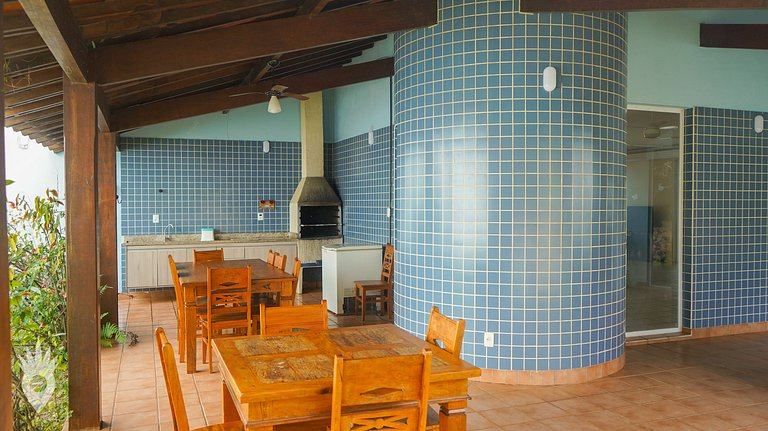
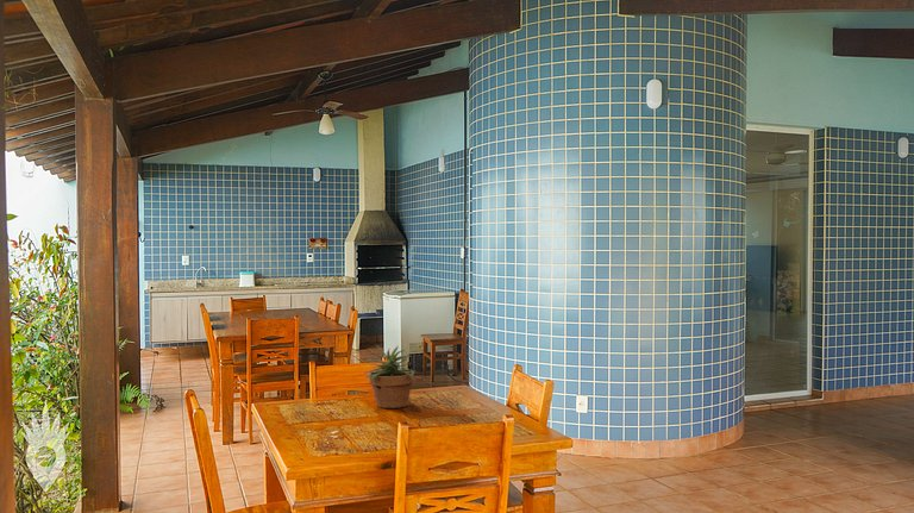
+ potted plant (393, 375)
